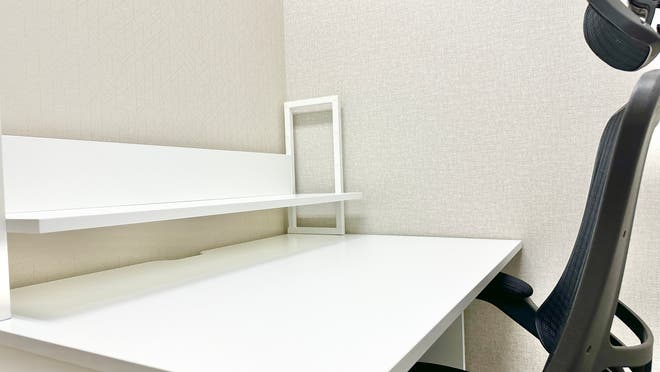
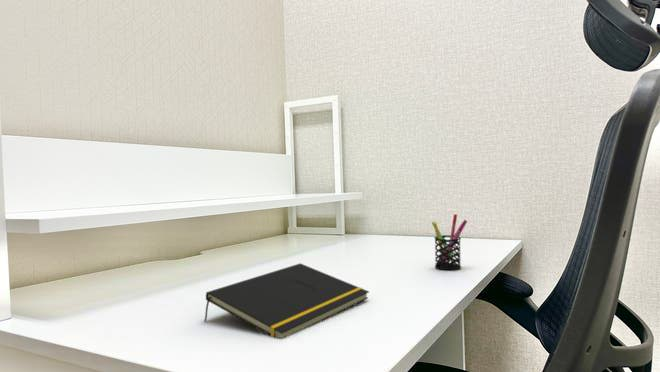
+ notepad (292, 295)
+ pen holder (446, 240)
